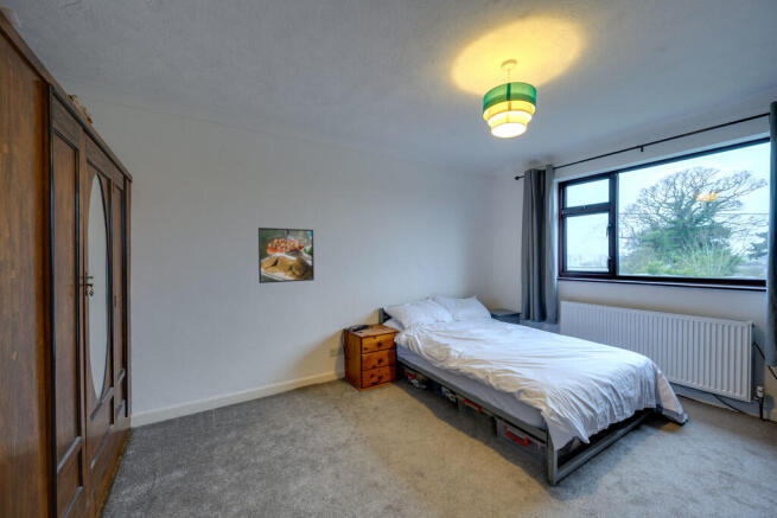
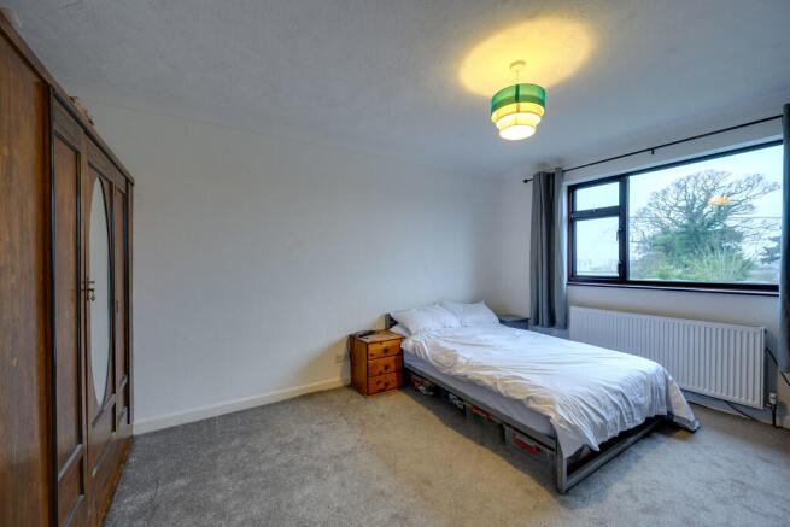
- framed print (287, 255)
